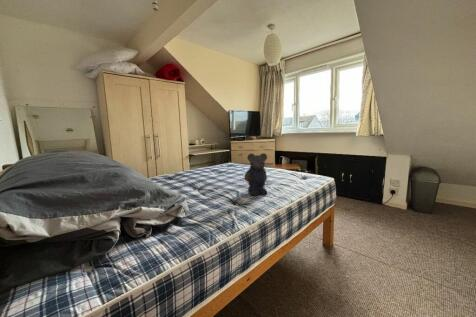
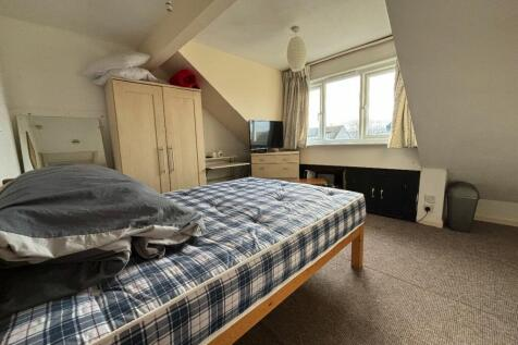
- bear (255, 172)
